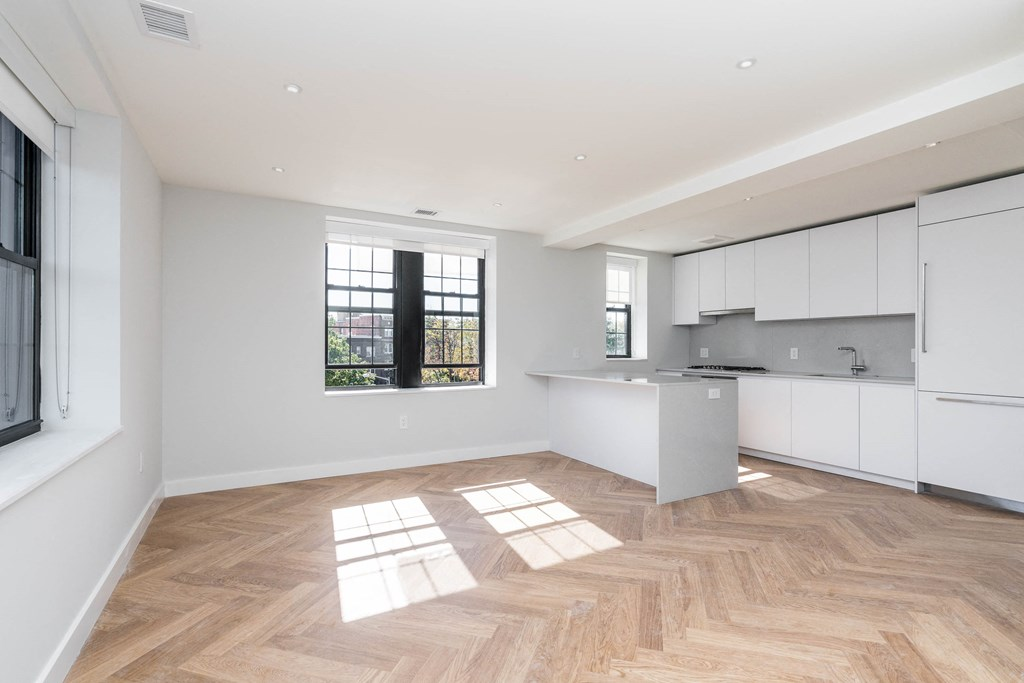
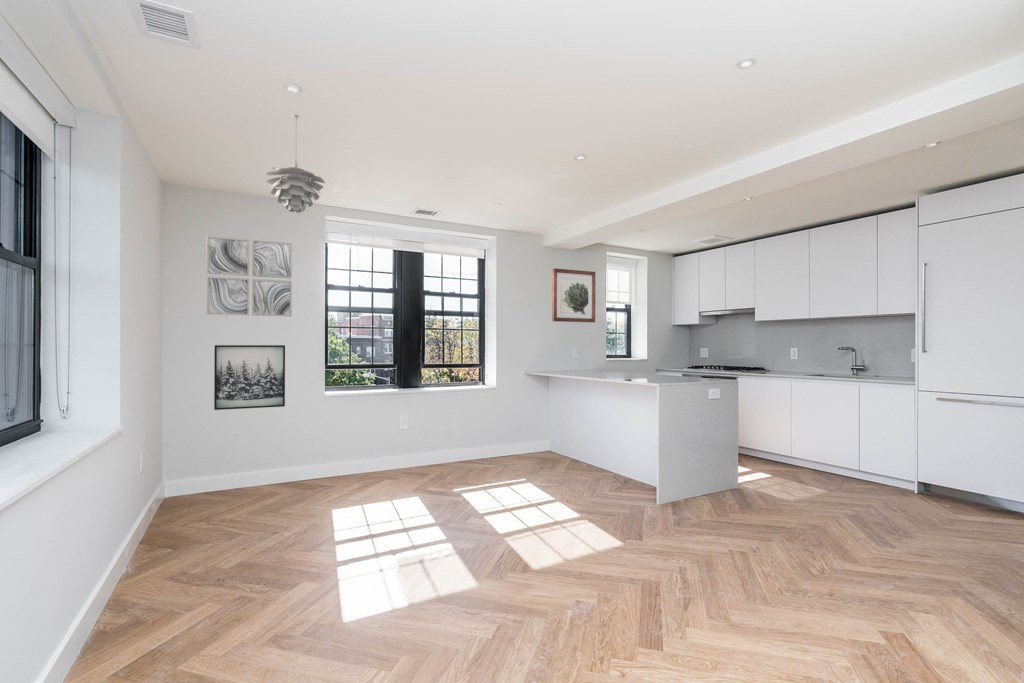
+ wall art (250, 376)
+ wall art (252, 276)
+ pendant light (296, 163)
+ wall art (574, 296)
